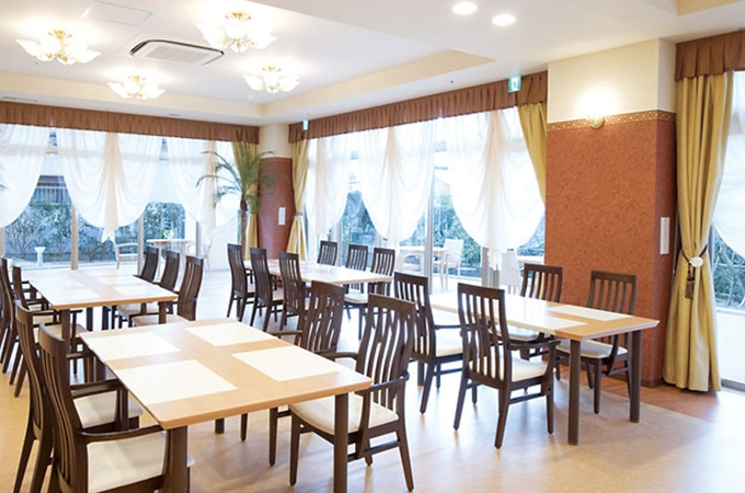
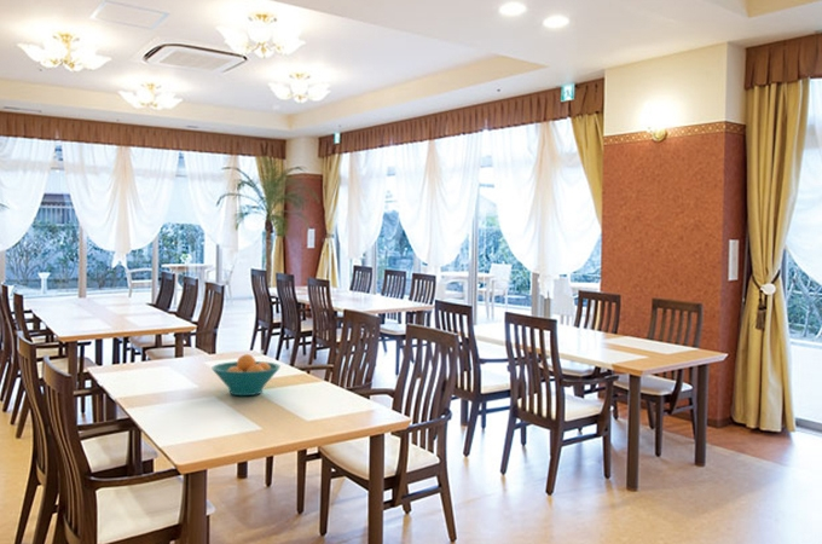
+ fruit bowl (245, 374)
